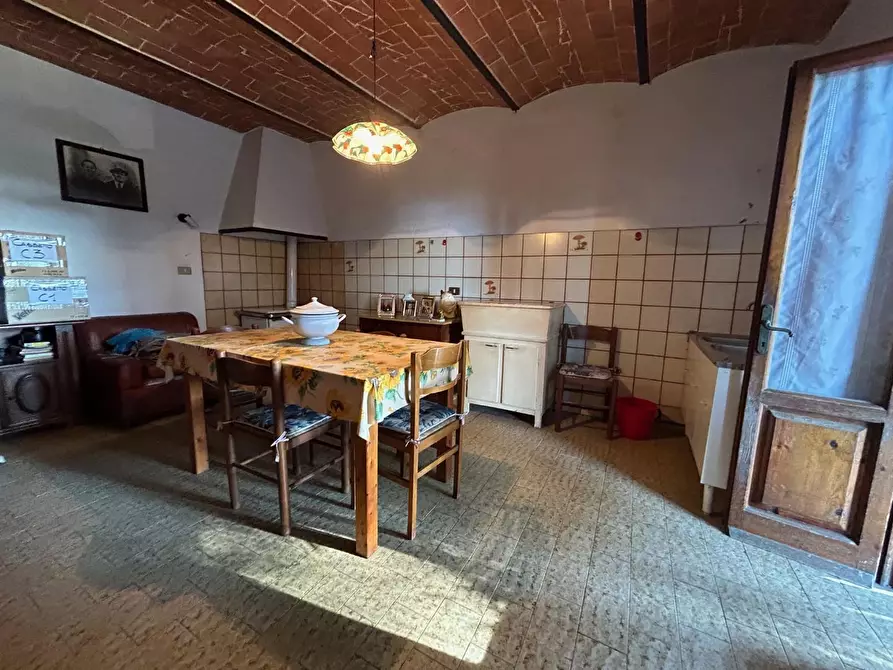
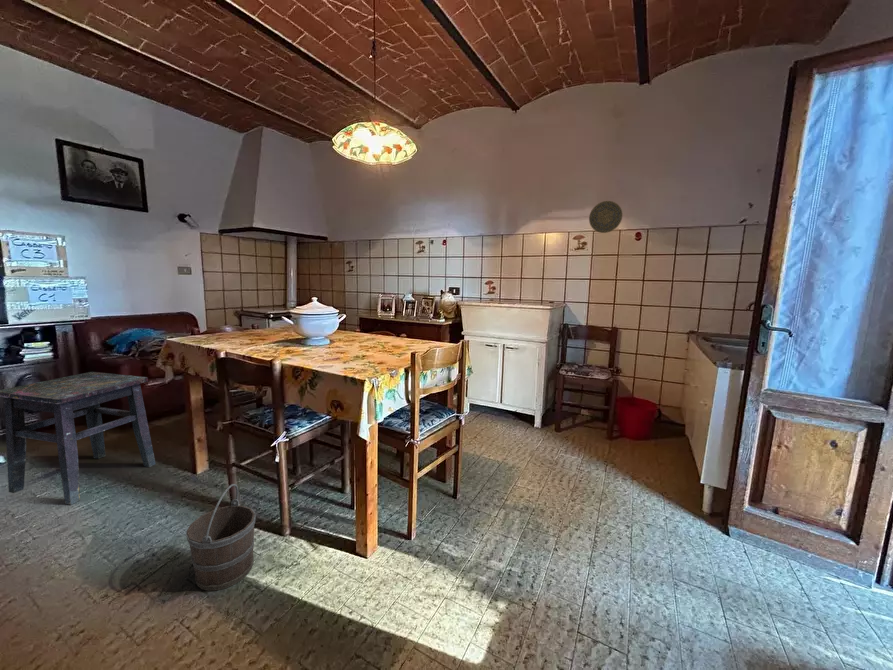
+ decorative plate (605, 216)
+ side table (82, 431)
+ bucket (222, 530)
